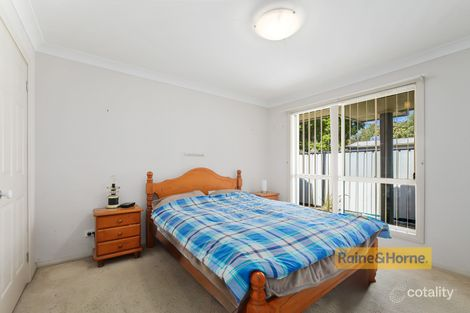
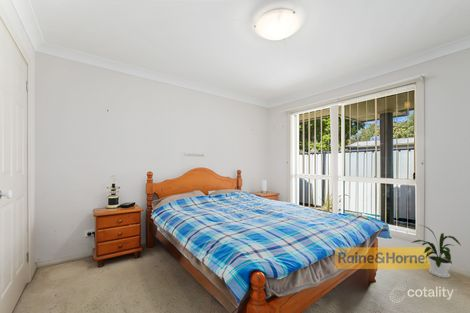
+ house plant (436, 251)
